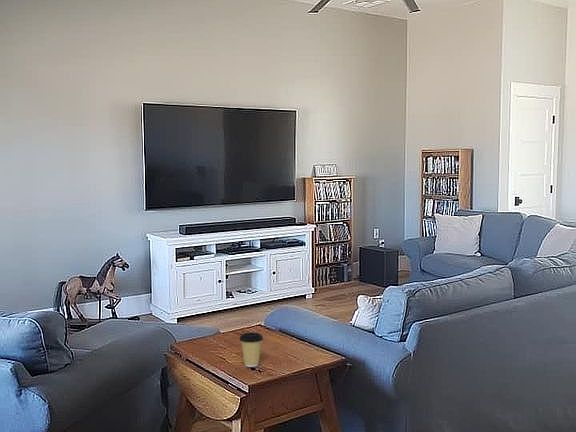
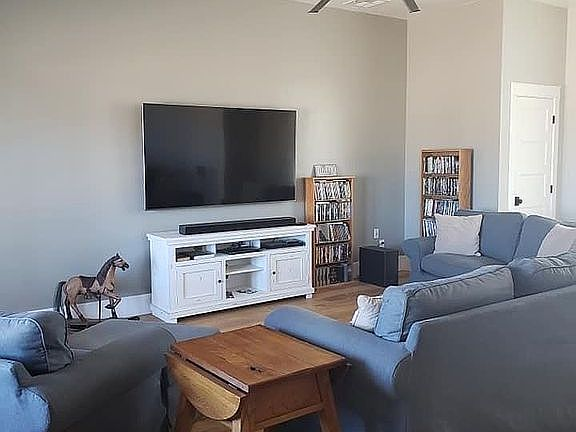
- coffee cup (251, 349)
